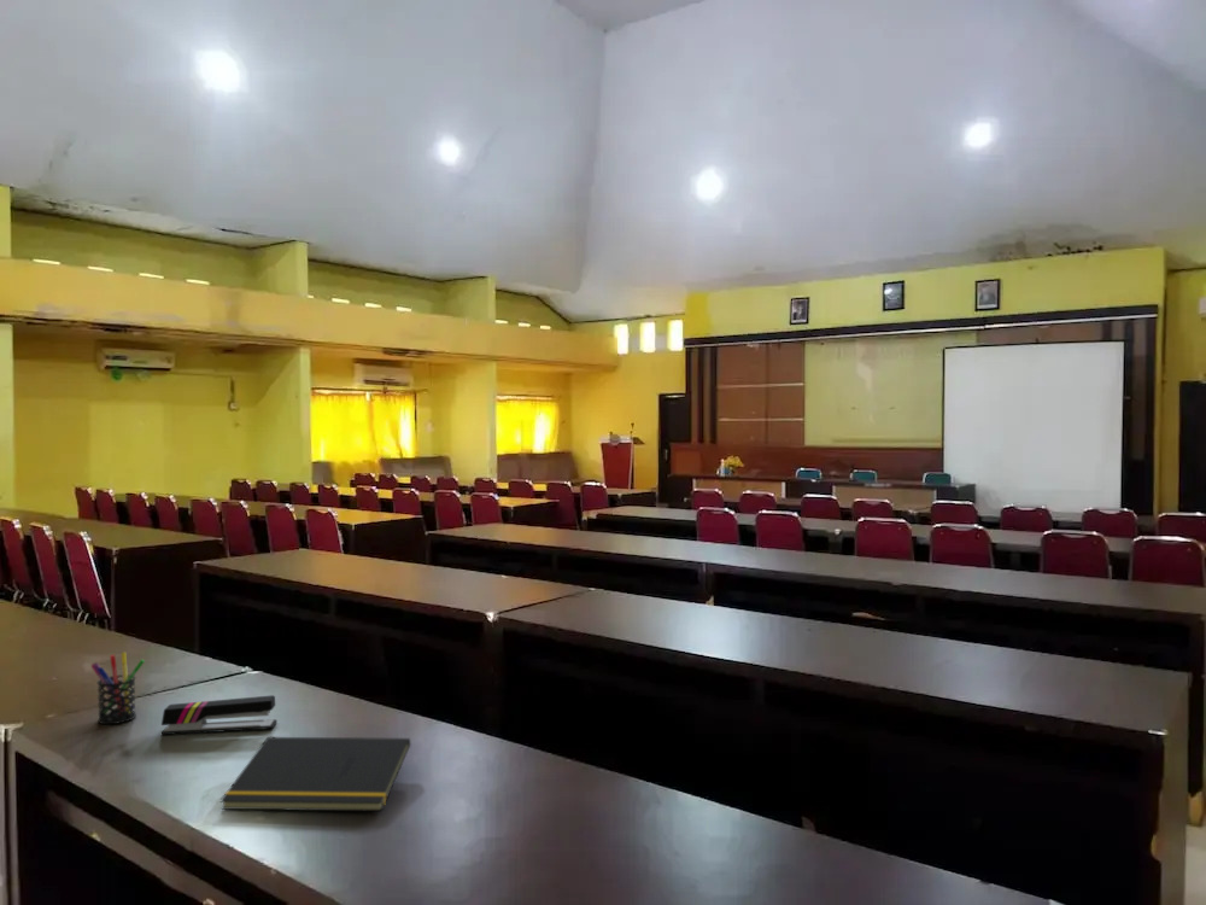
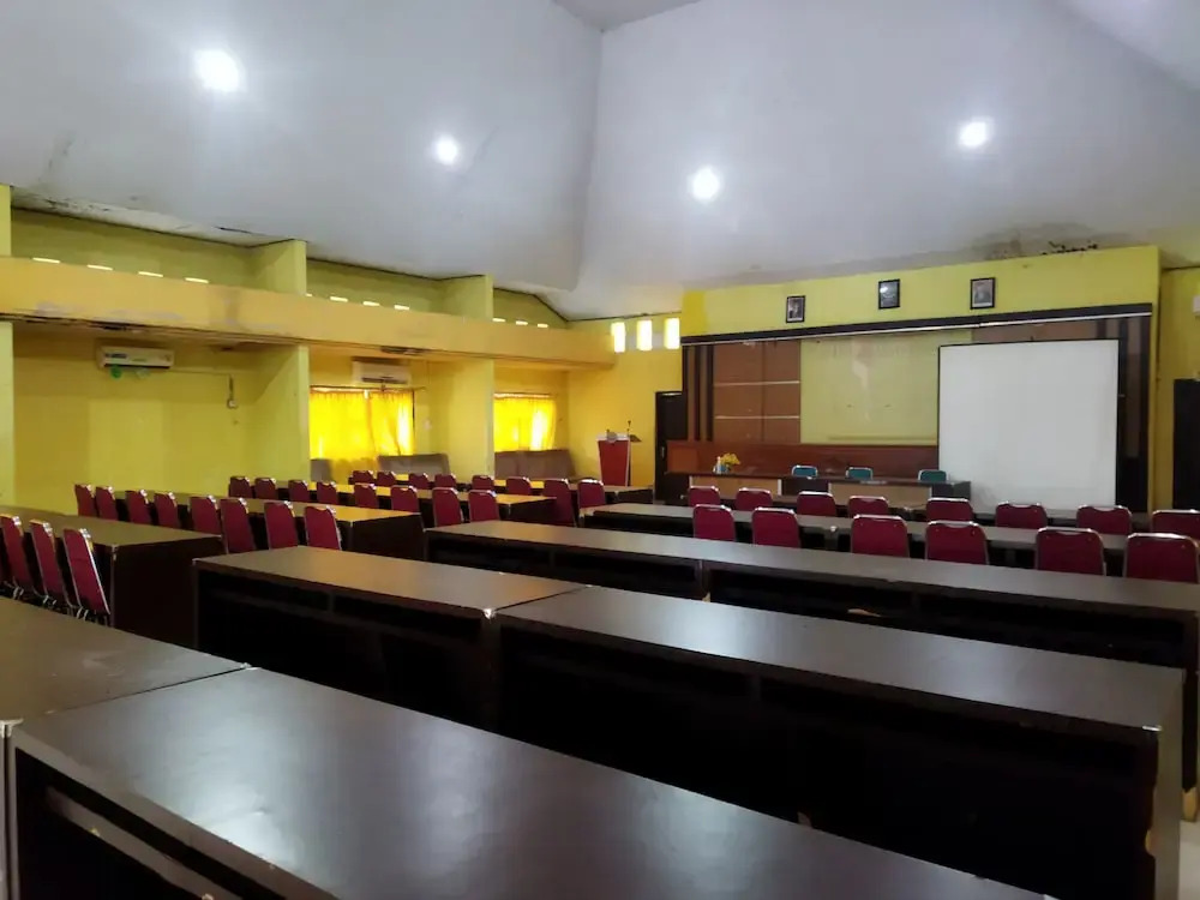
- stapler (219, 714)
- pen holder (121, 684)
- notepad (321, 771)
